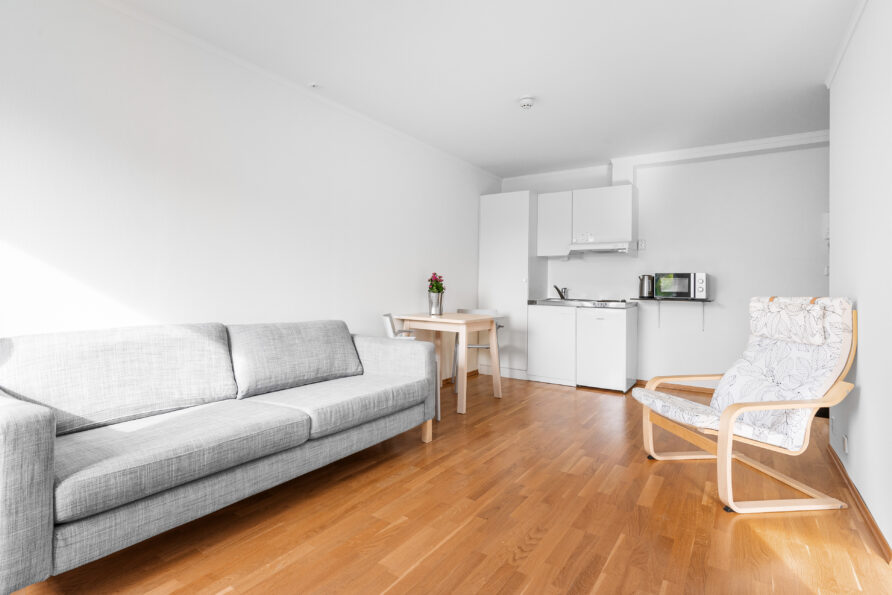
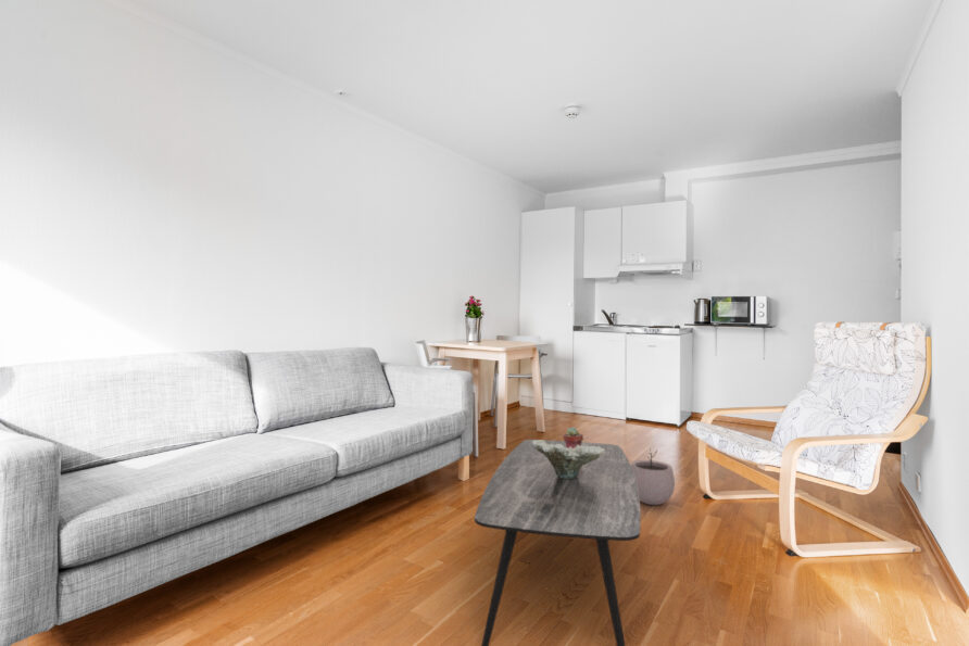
+ plant pot (651, 476)
+ potted succulent (572, 440)
+ coffee table (564, 524)
+ decorative bowl (568, 457)
